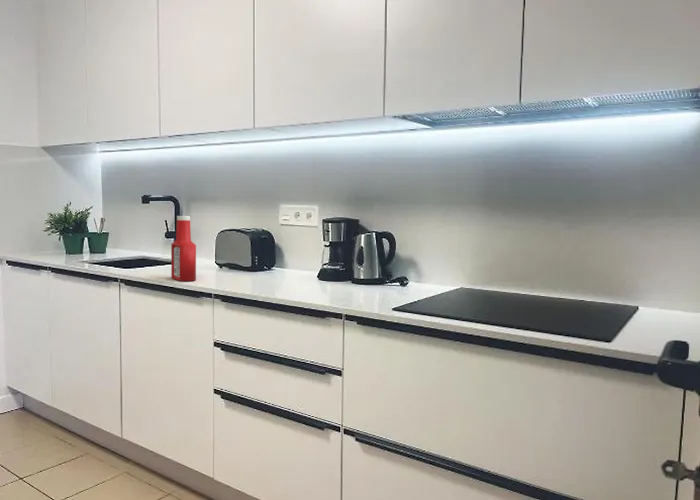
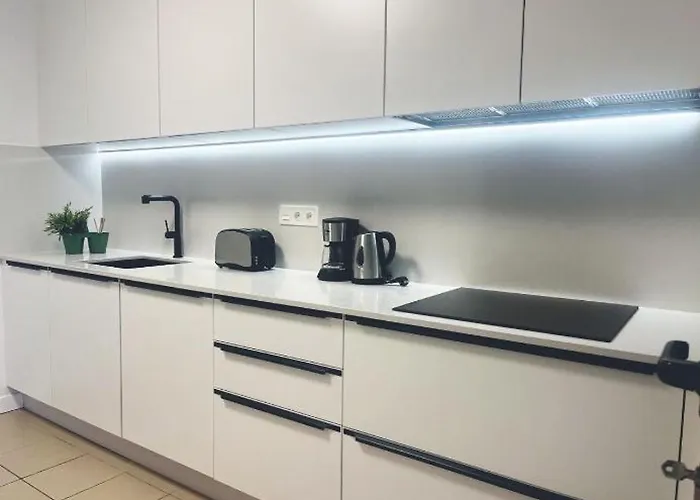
- soap bottle (183, 247)
